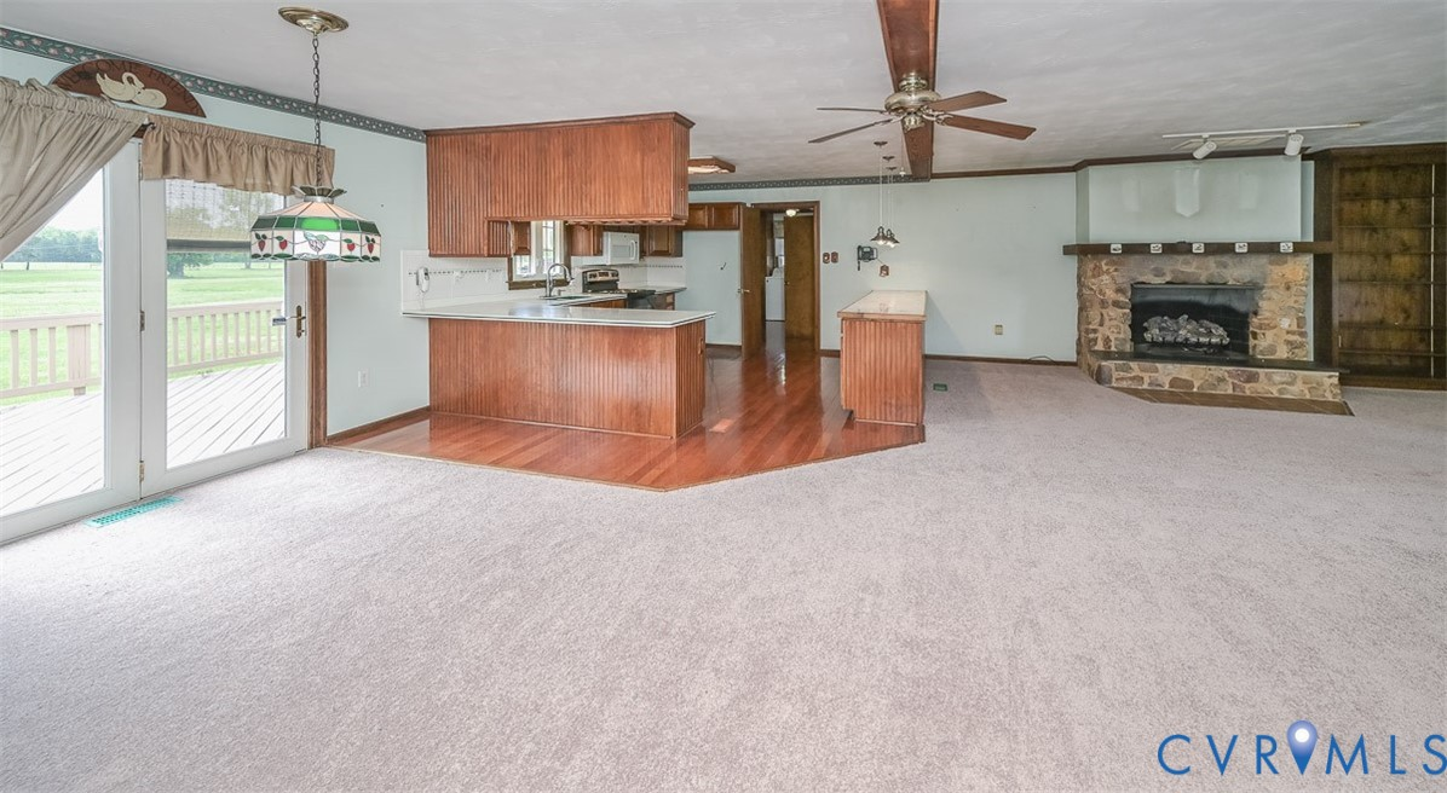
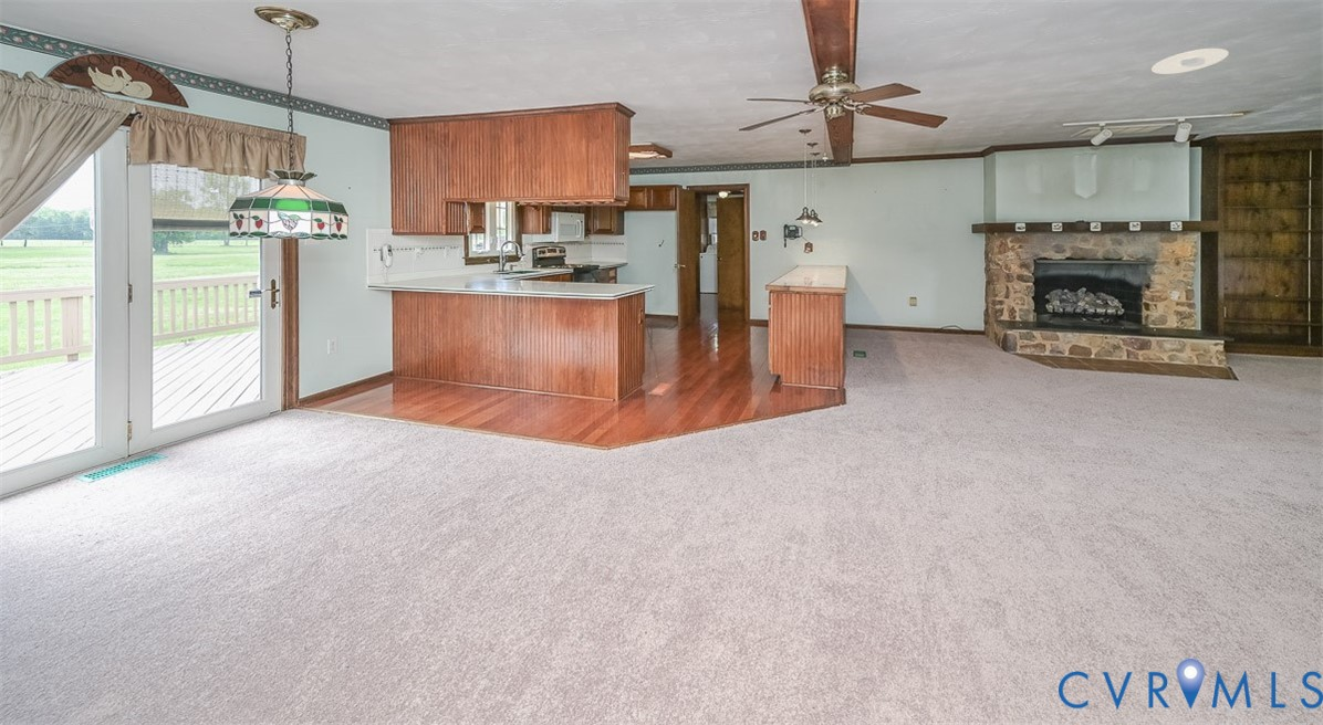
+ recessed light (1188, 59)
